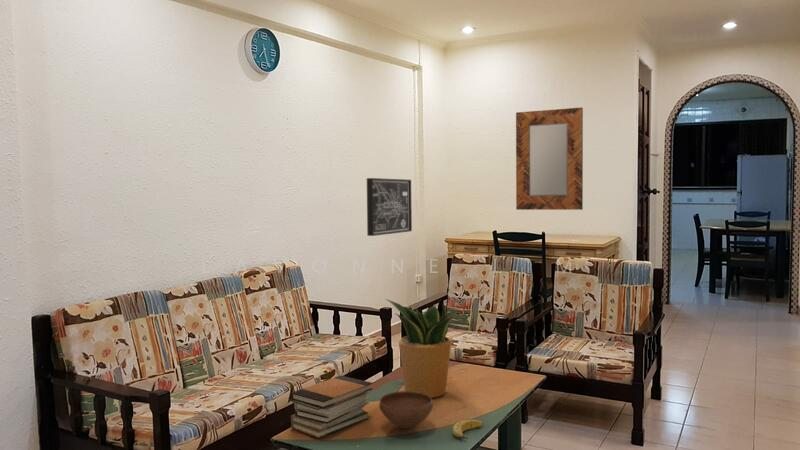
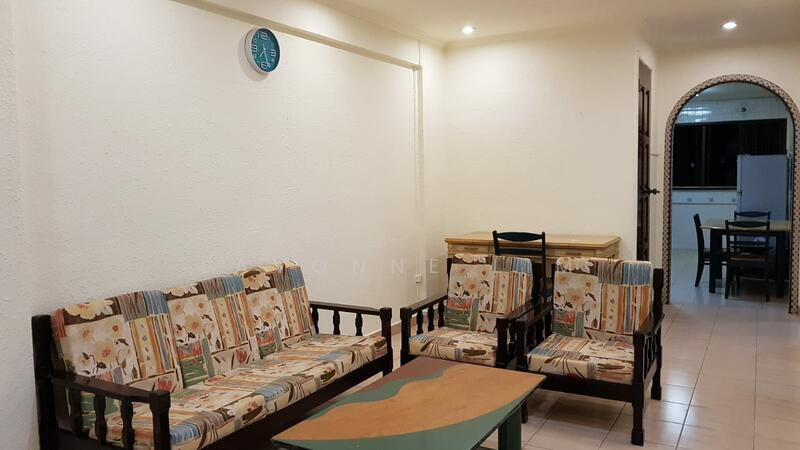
- bowl (406, 413)
- book stack (332, 405)
- wall art (390, 206)
- home mirror (548, 160)
- potted plant (423, 348)
- fruit (467, 427)
